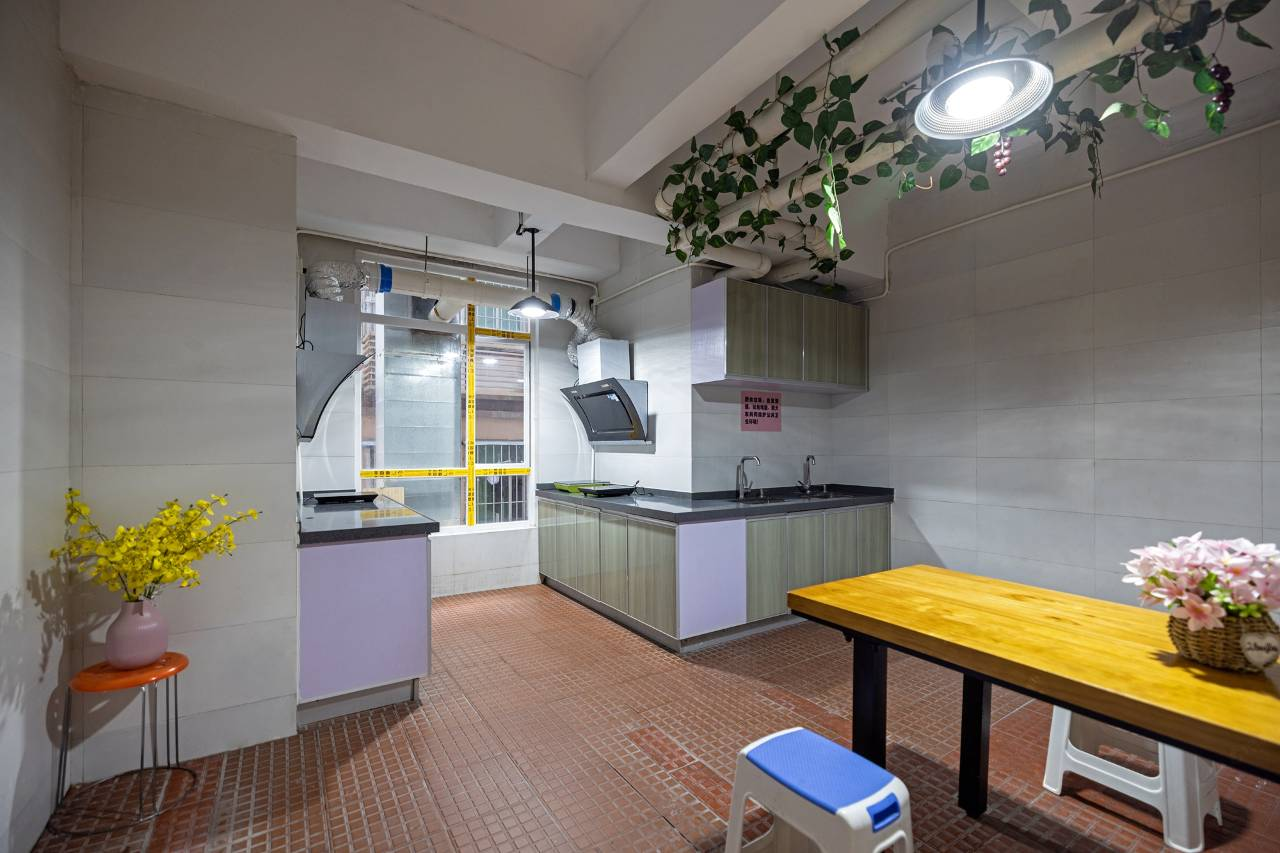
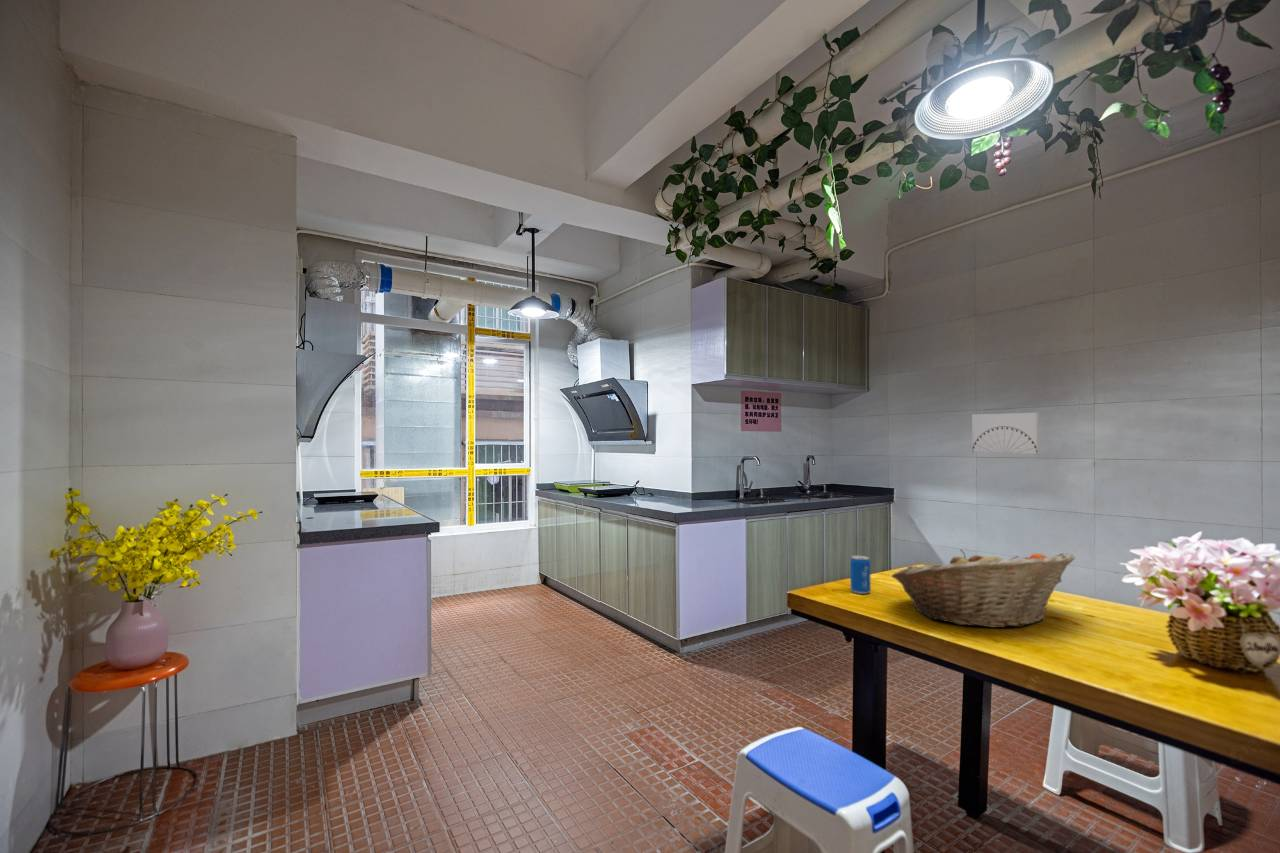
+ fruit basket (981, 579)
+ beverage can (860, 574)
+ wall art (1004, 433)
